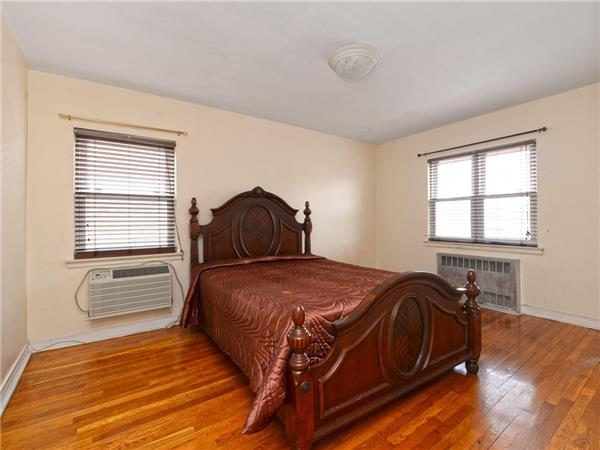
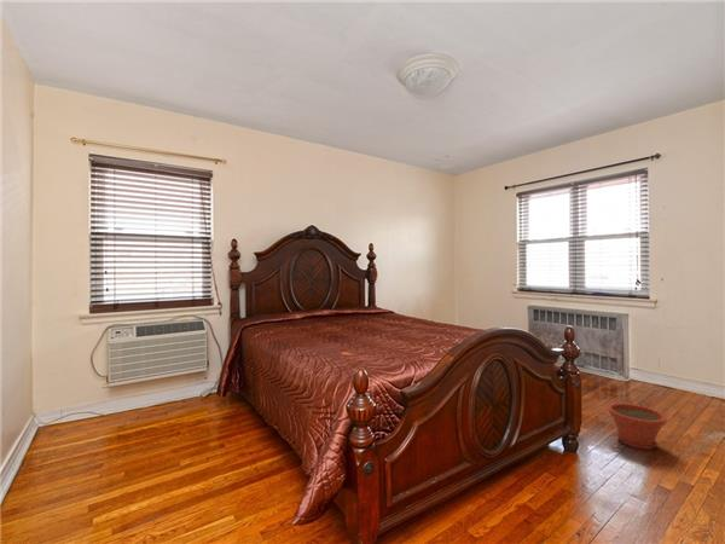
+ plant pot (636, 427)
